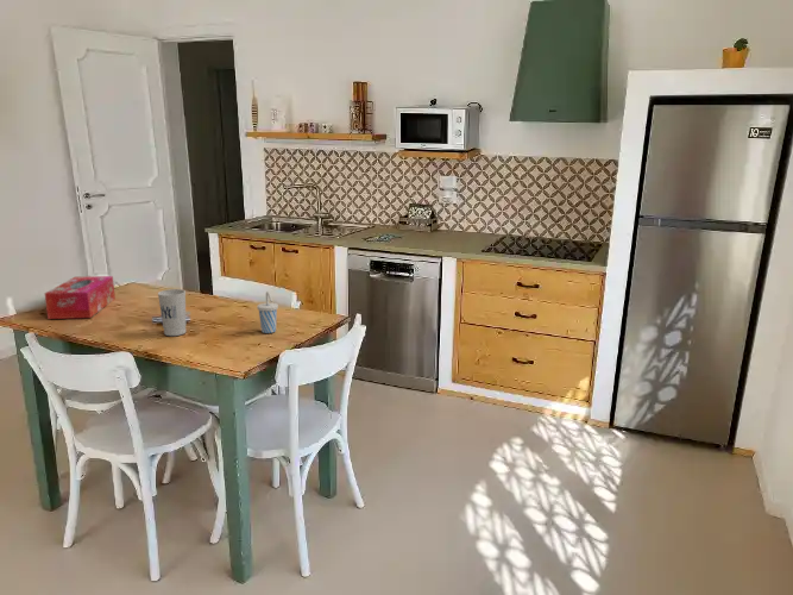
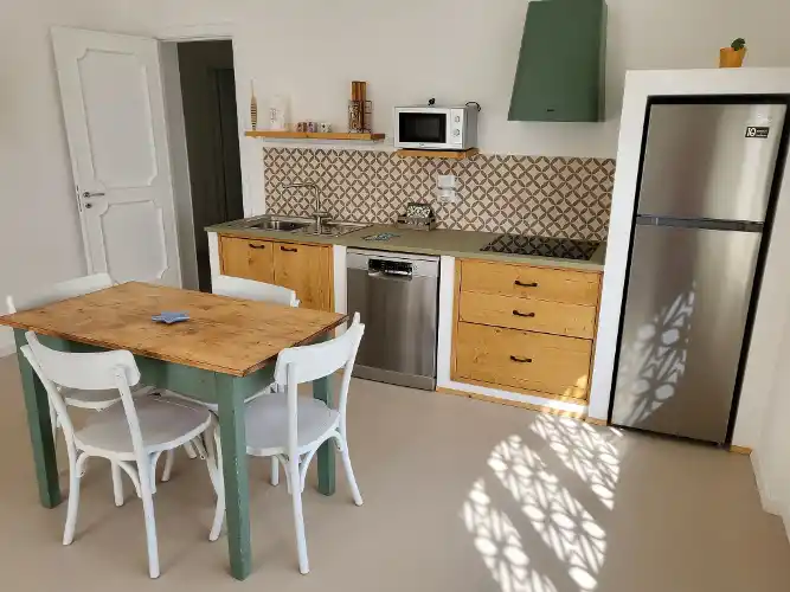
- cup (268, 311)
- tissue box (82, 296)
- cup (172, 312)
